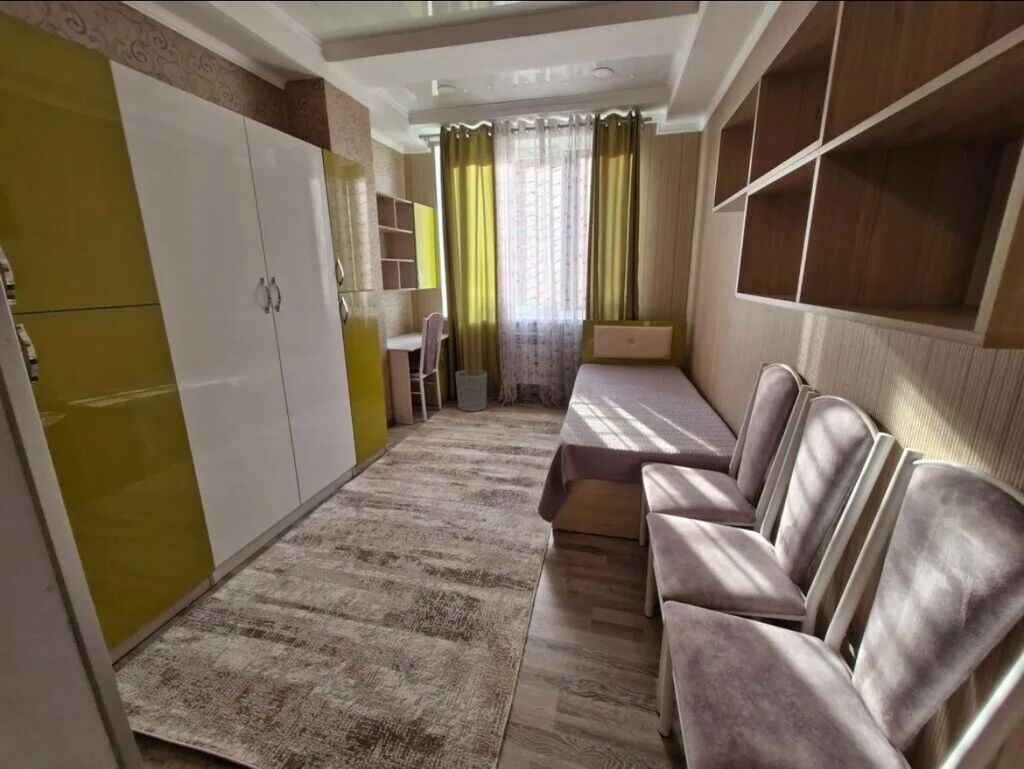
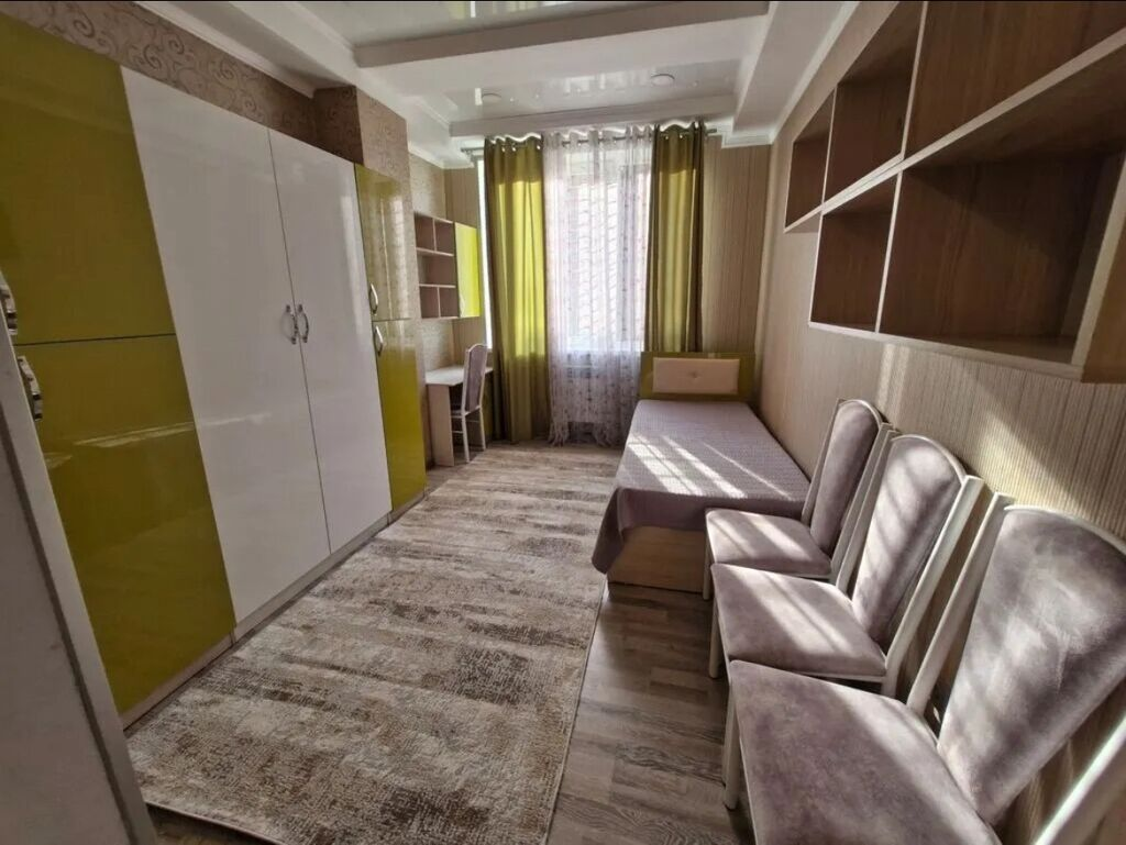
- waste bin (471, 390)
